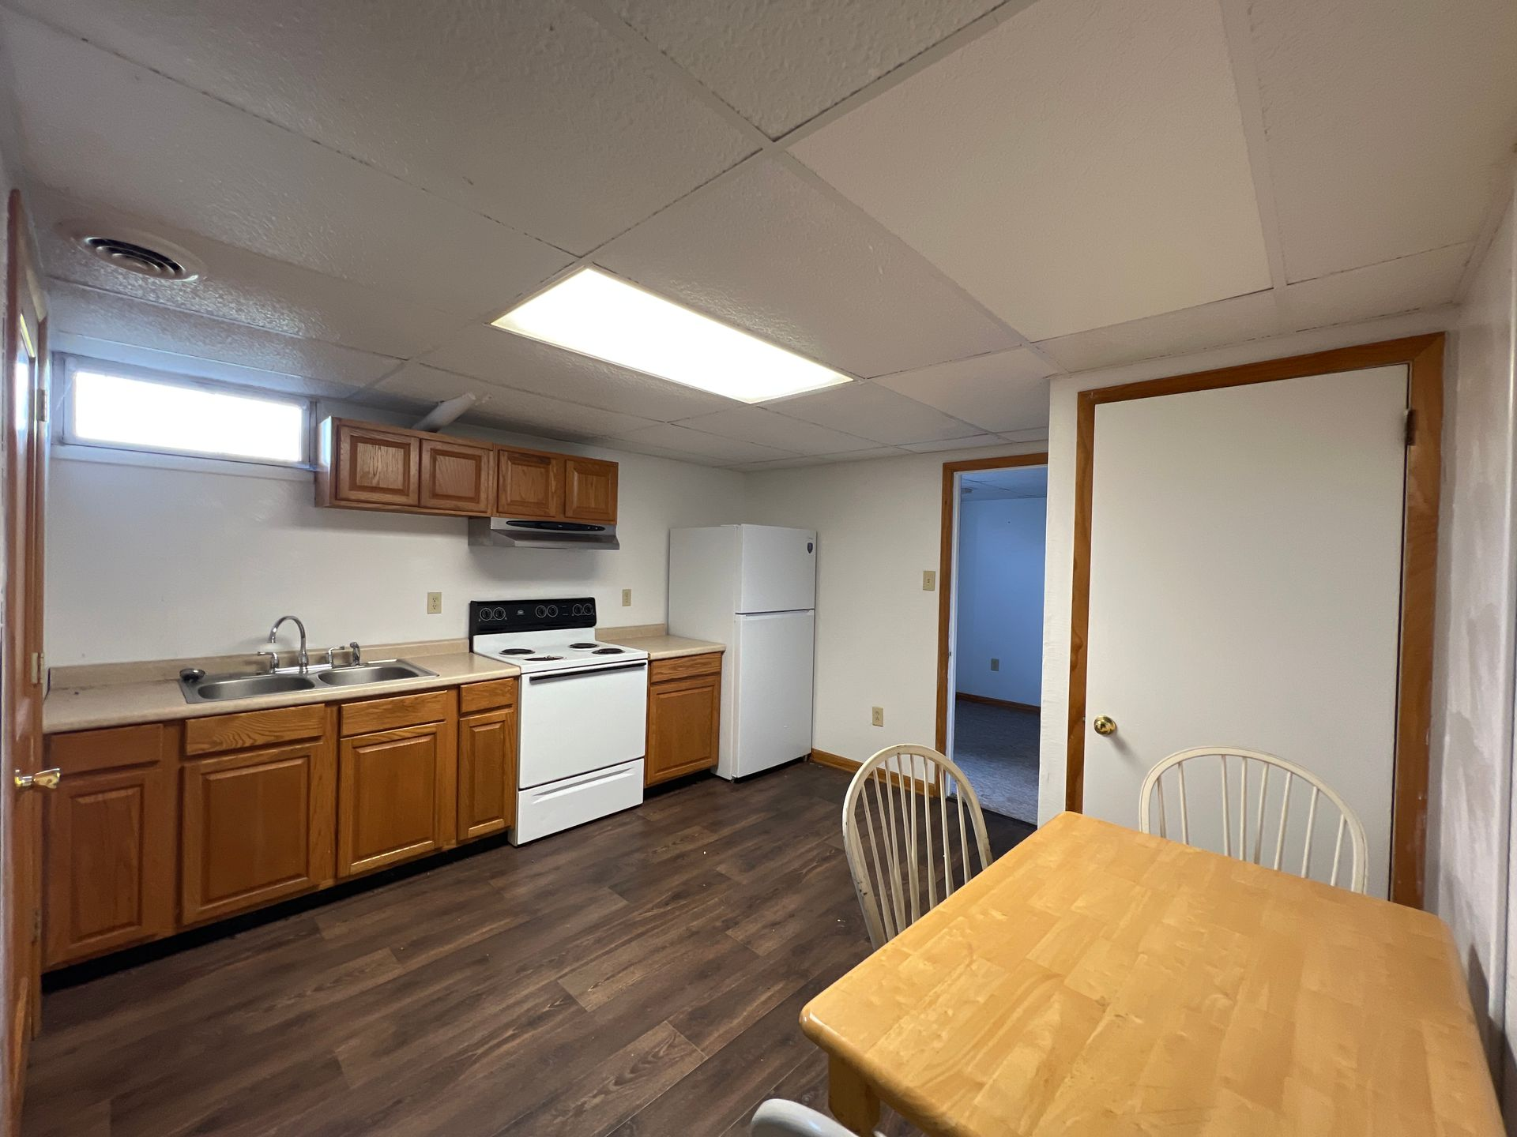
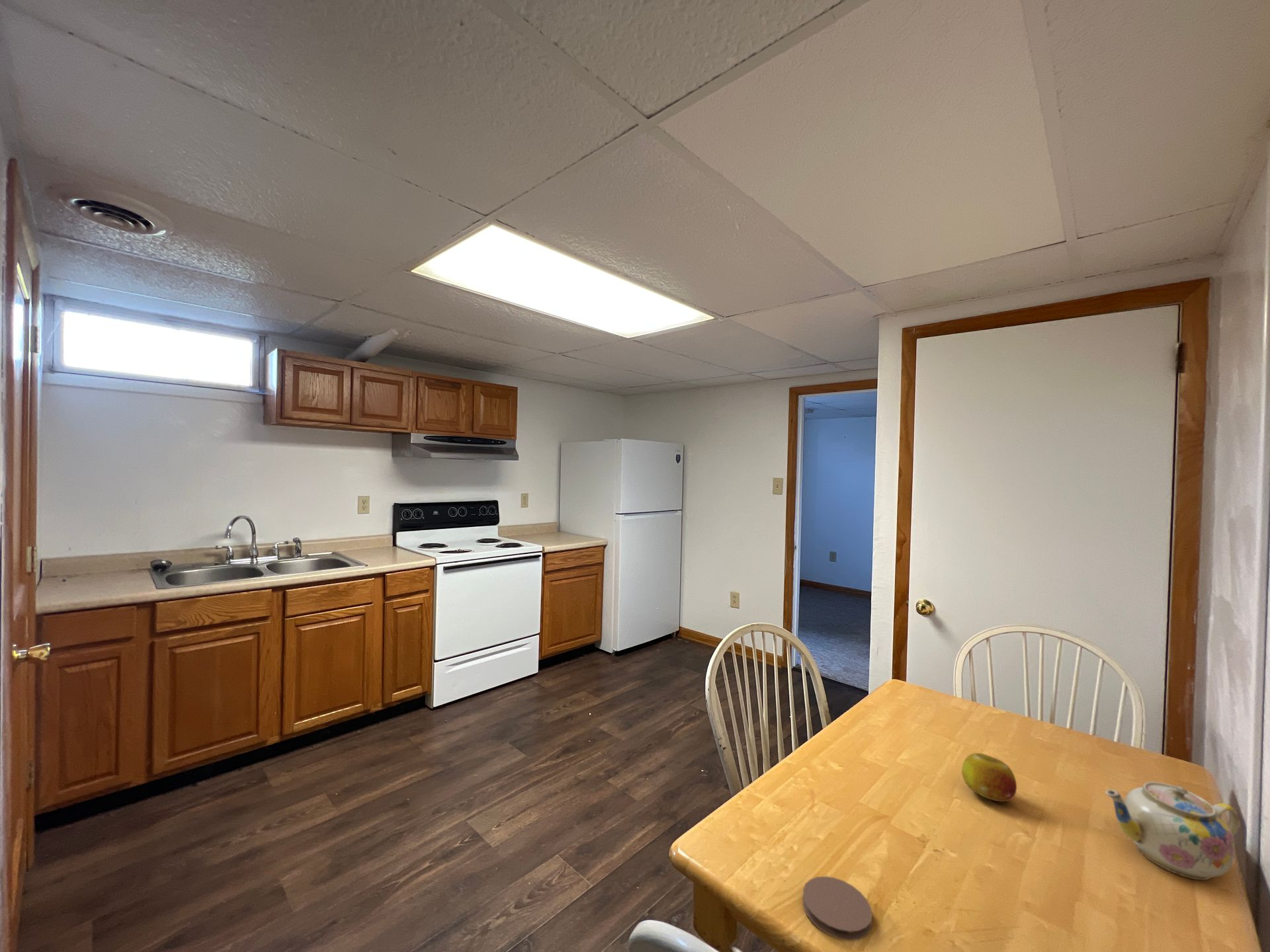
+ teapot (1173, 824)
+ coaster (836, 906)
+ fruit (988, 777)
